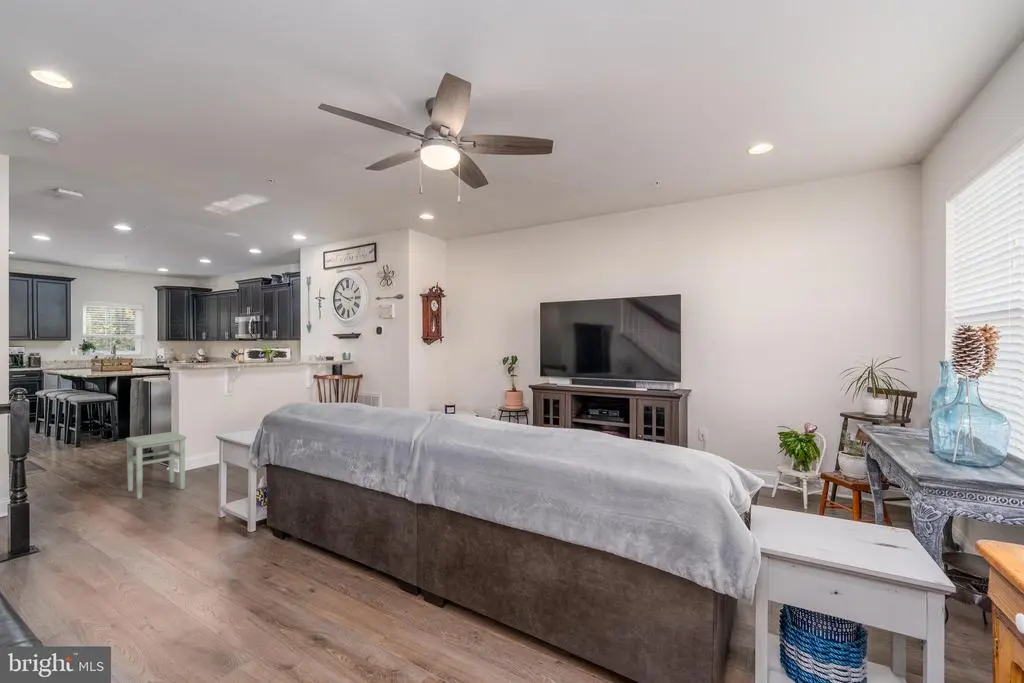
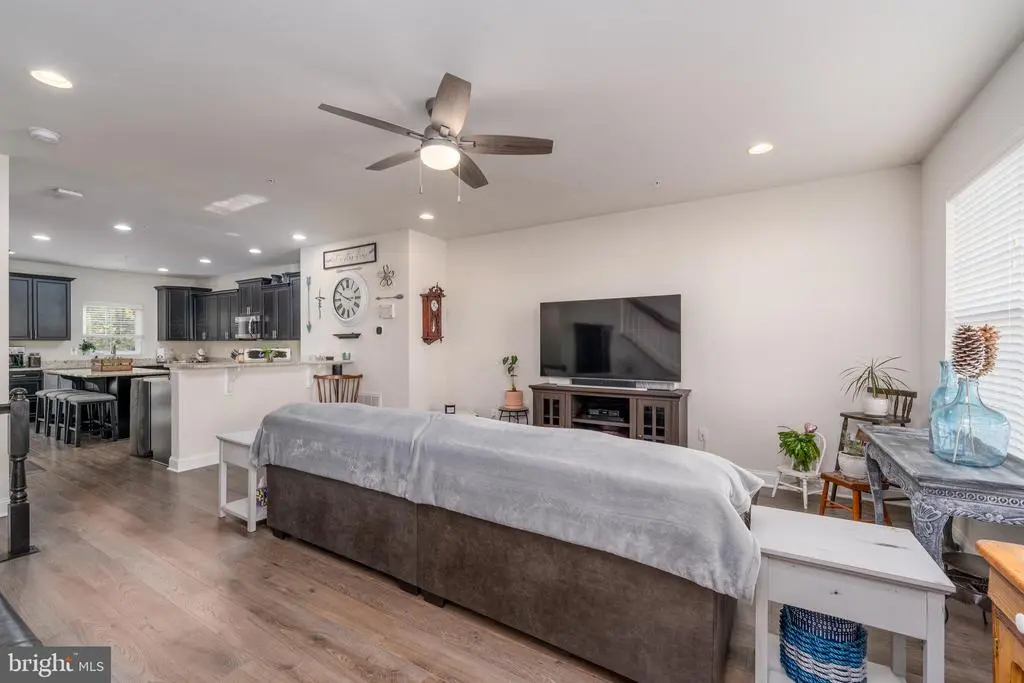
- stool (156, 462)
